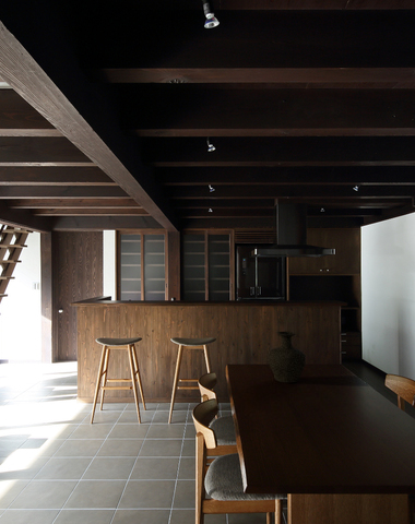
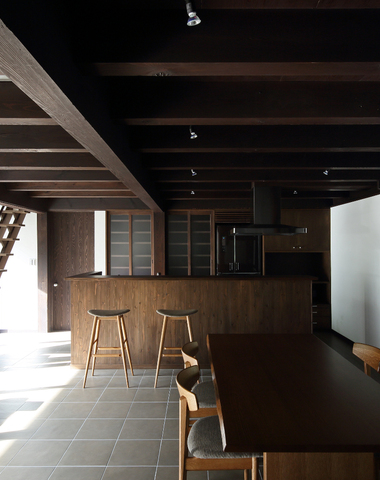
- vase (286, 356)
